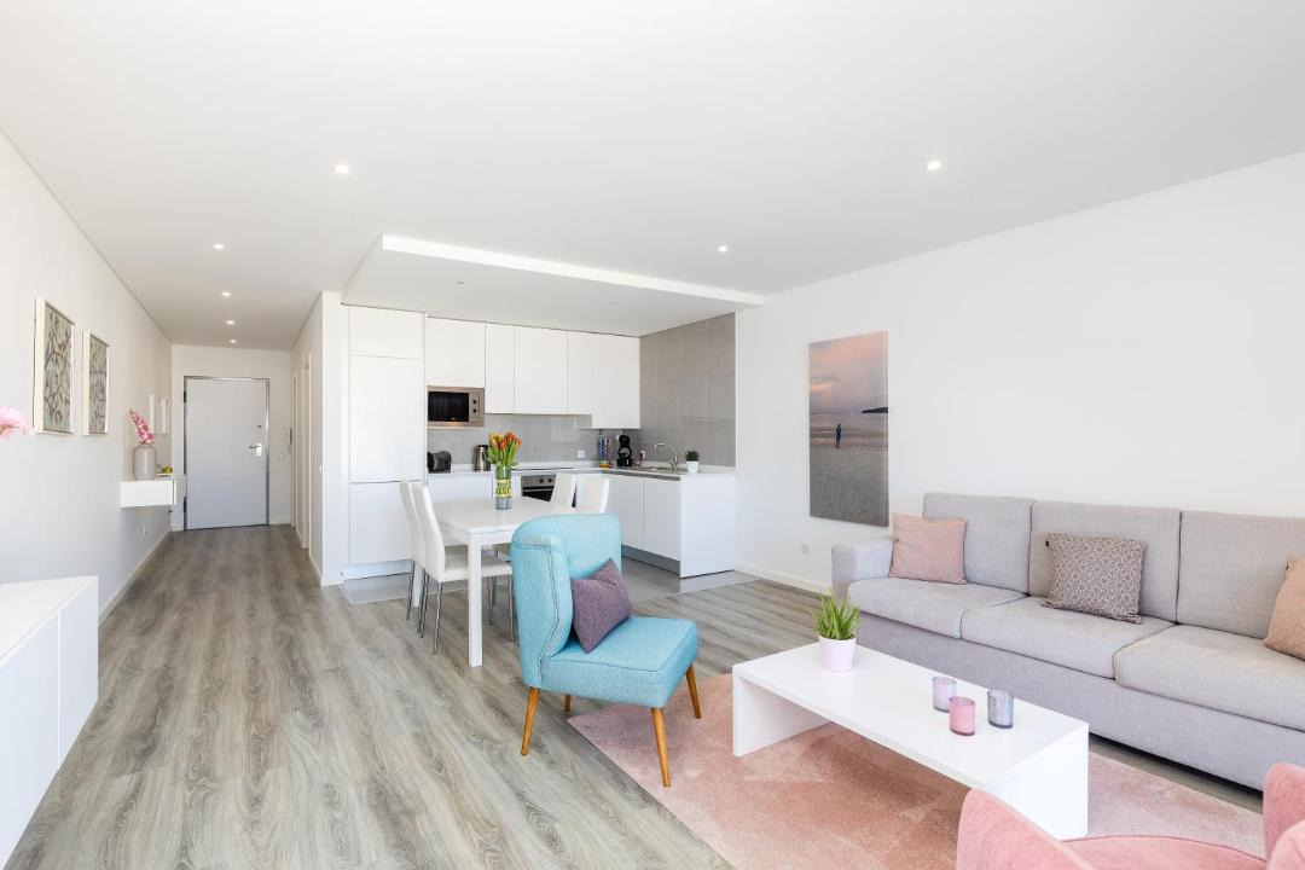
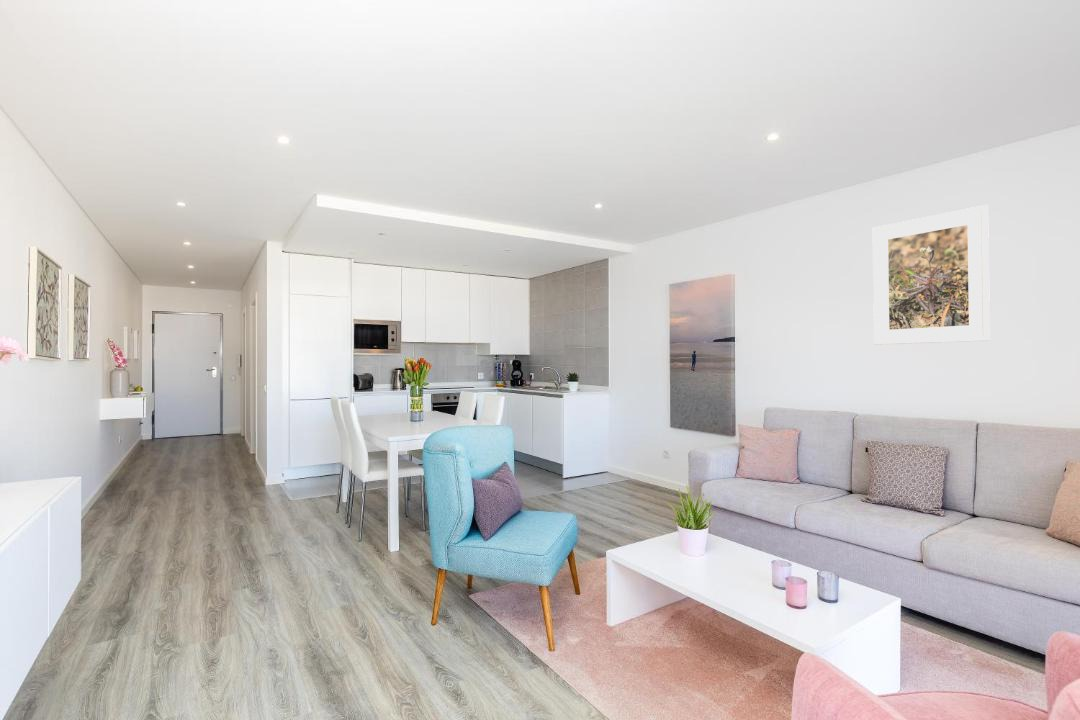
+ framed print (926, 280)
